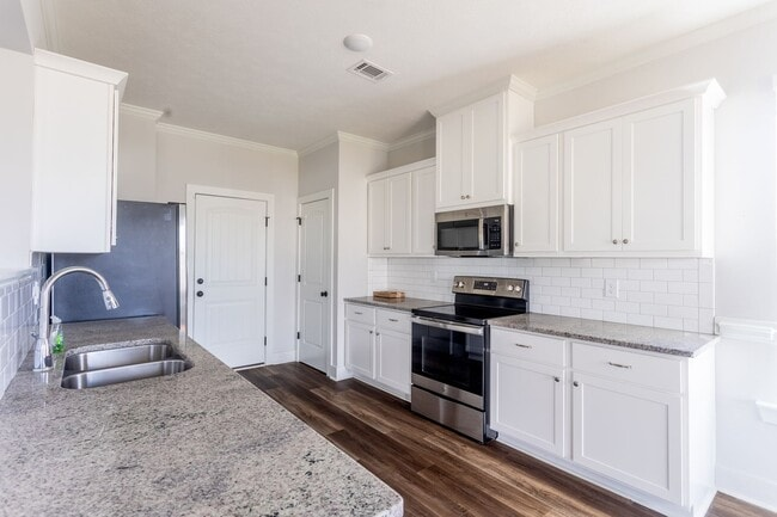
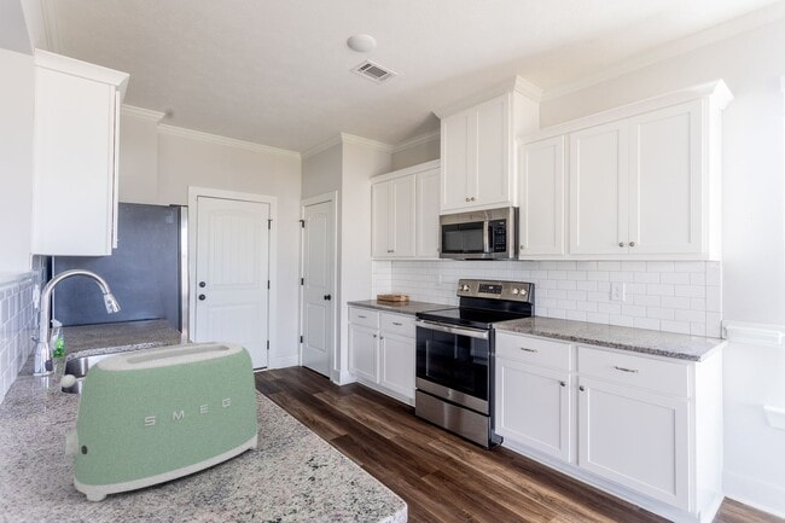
+ toaster (175, 403)
